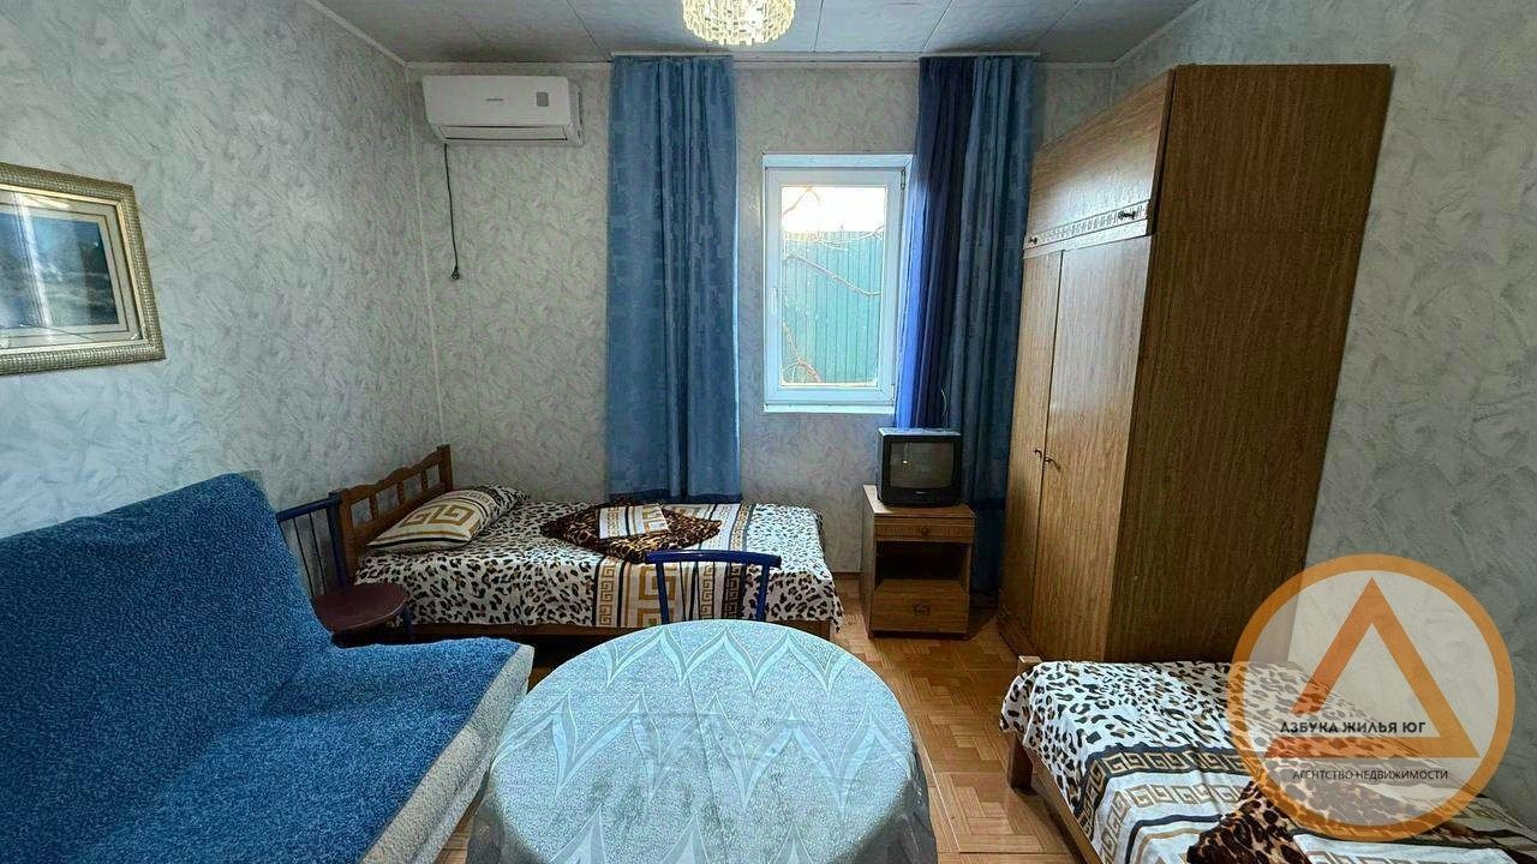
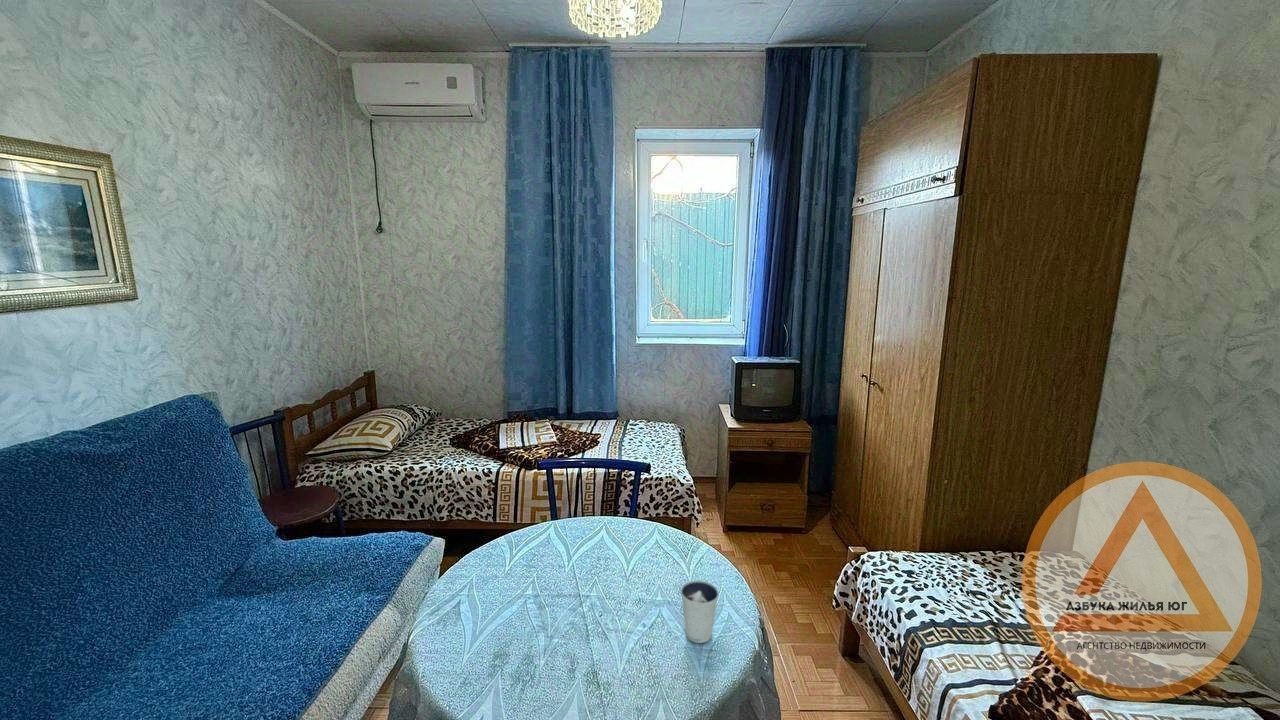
+ dixie cup (699, 613)
